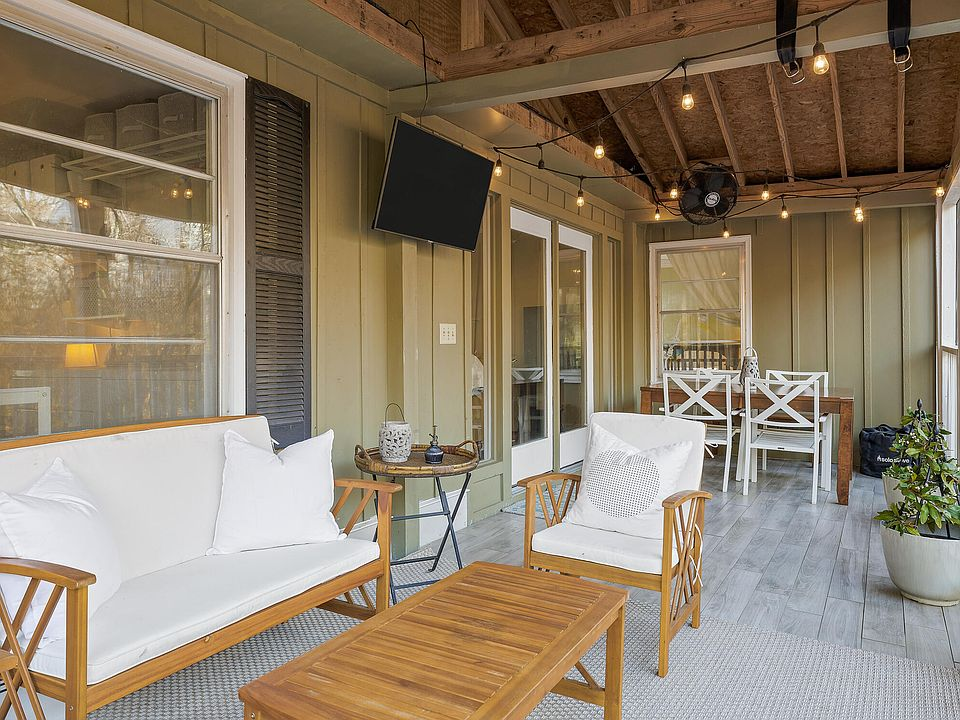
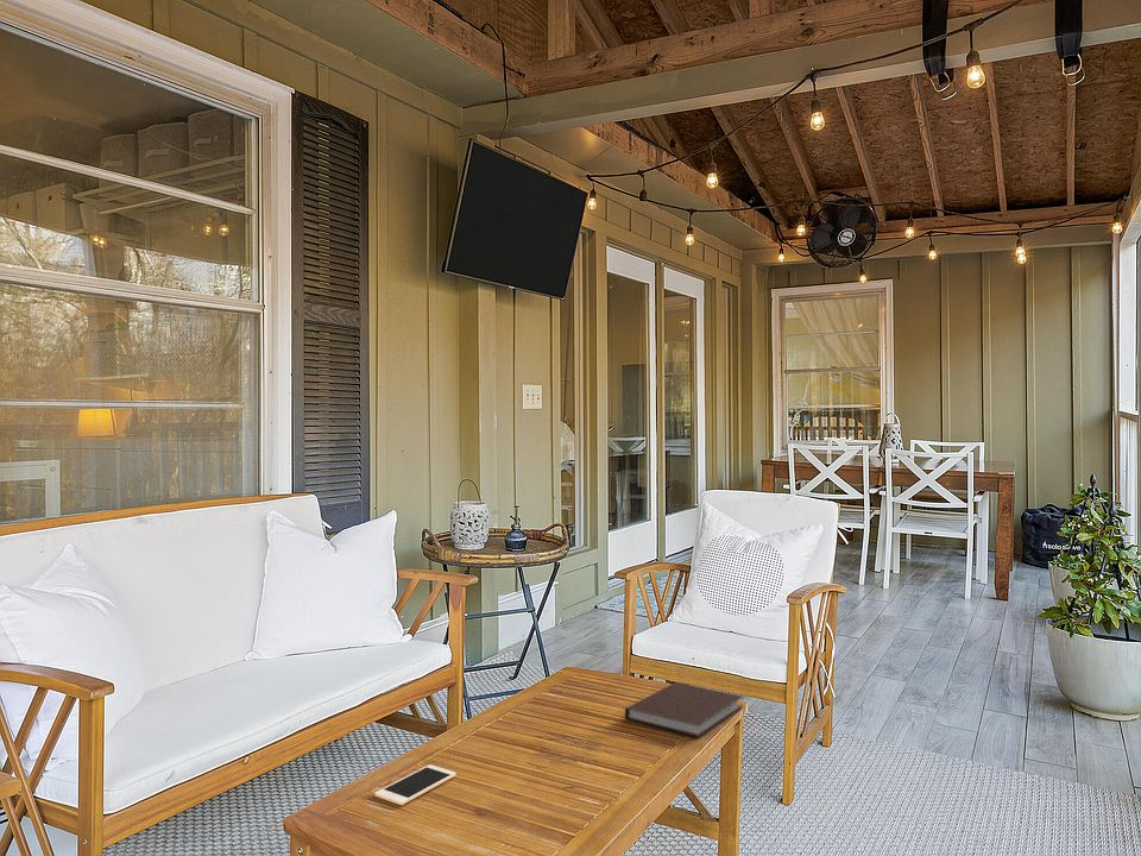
+ notebook (685, 707)
+ cell phone (416, 783)
